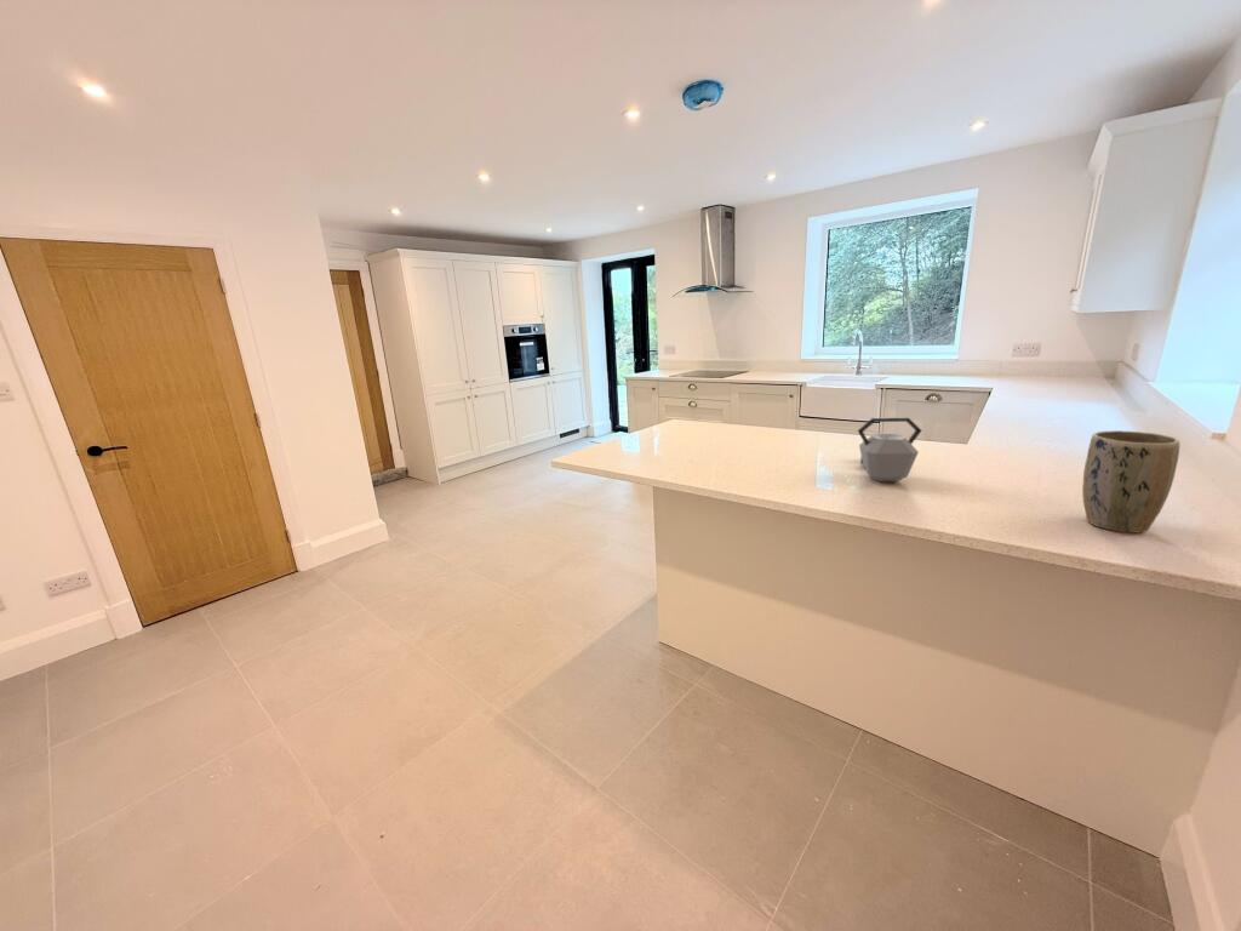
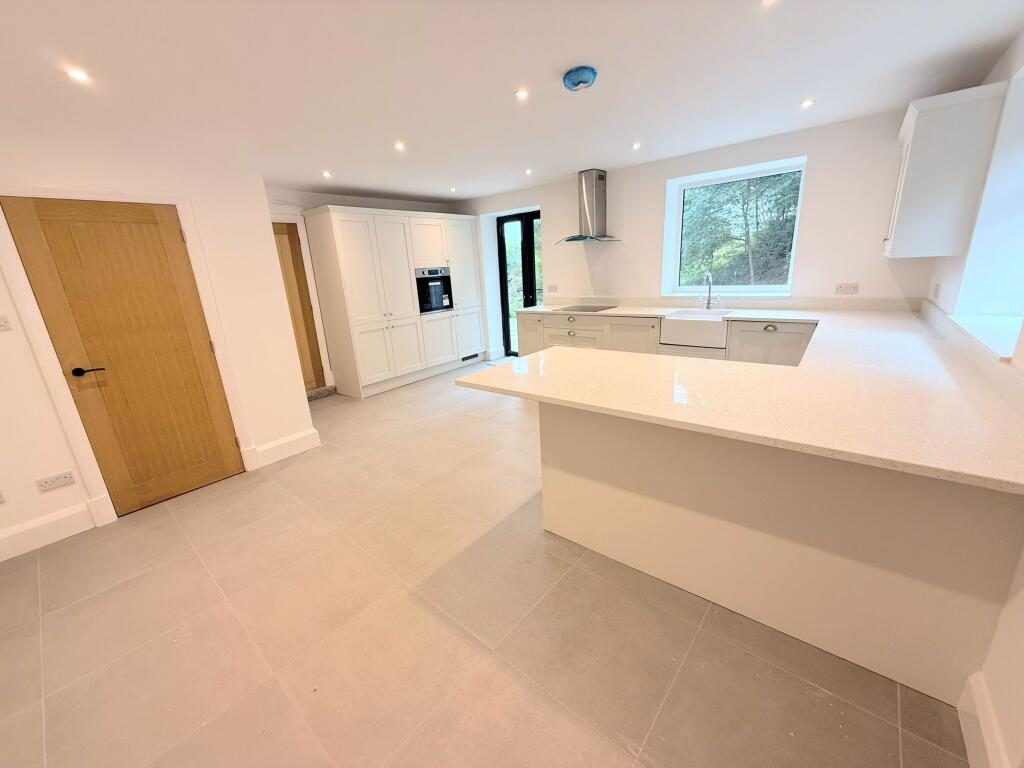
- plant pot (1125, 481)
- kettle (880, 442)
